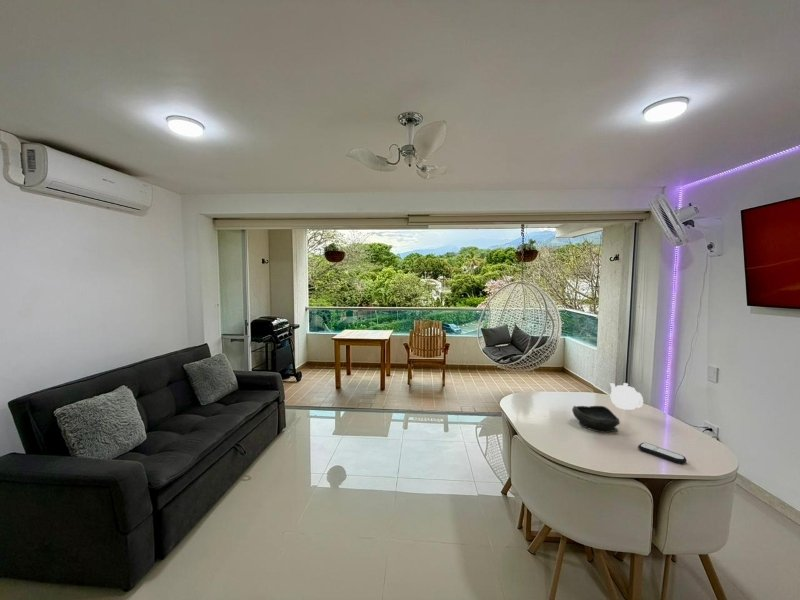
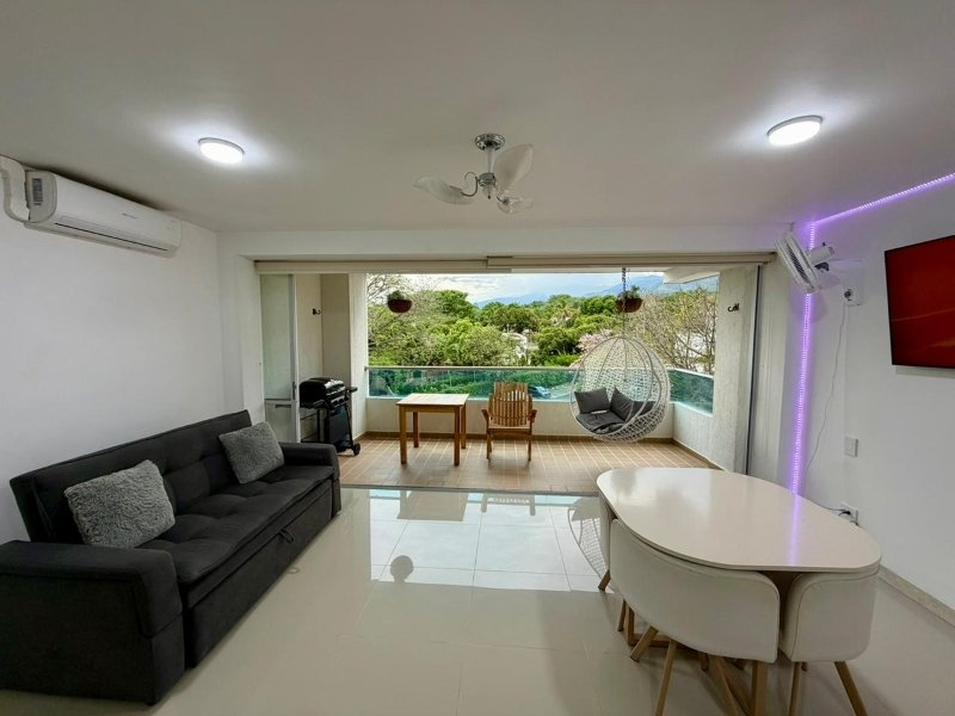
- remote control (661, 452)
- bowl (594, 416)
- teapot (625, 395)
